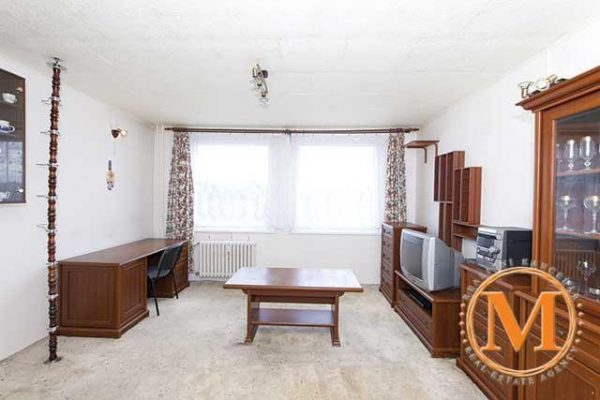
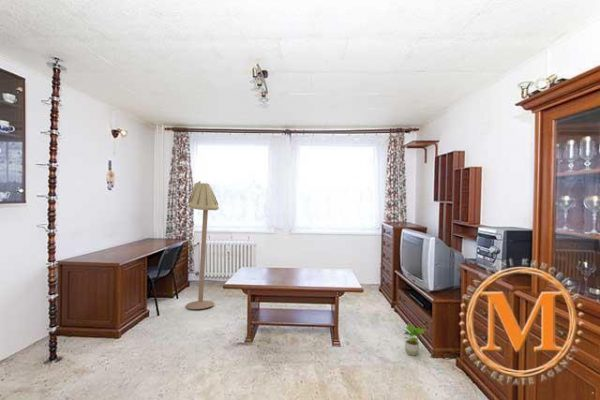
+ floor lamp (203, 242)
+ potted plant (414, 338)
